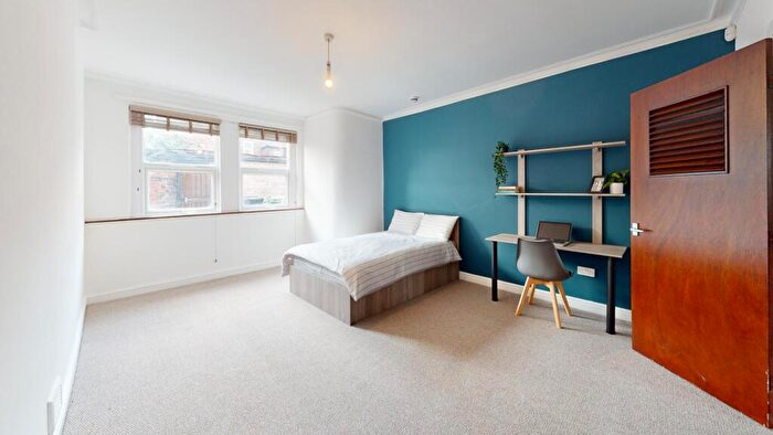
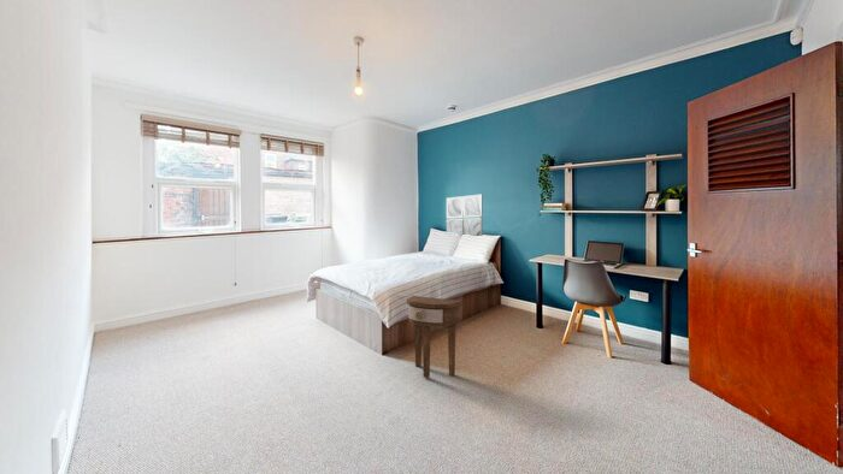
+ wall art (464, 217)
+ side table (429, 336)
